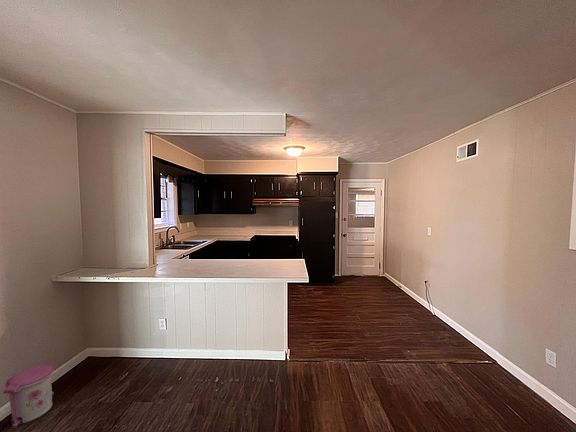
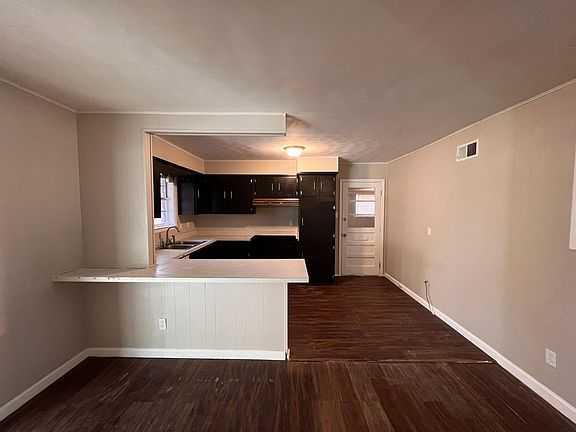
- trash can (31, 392)
